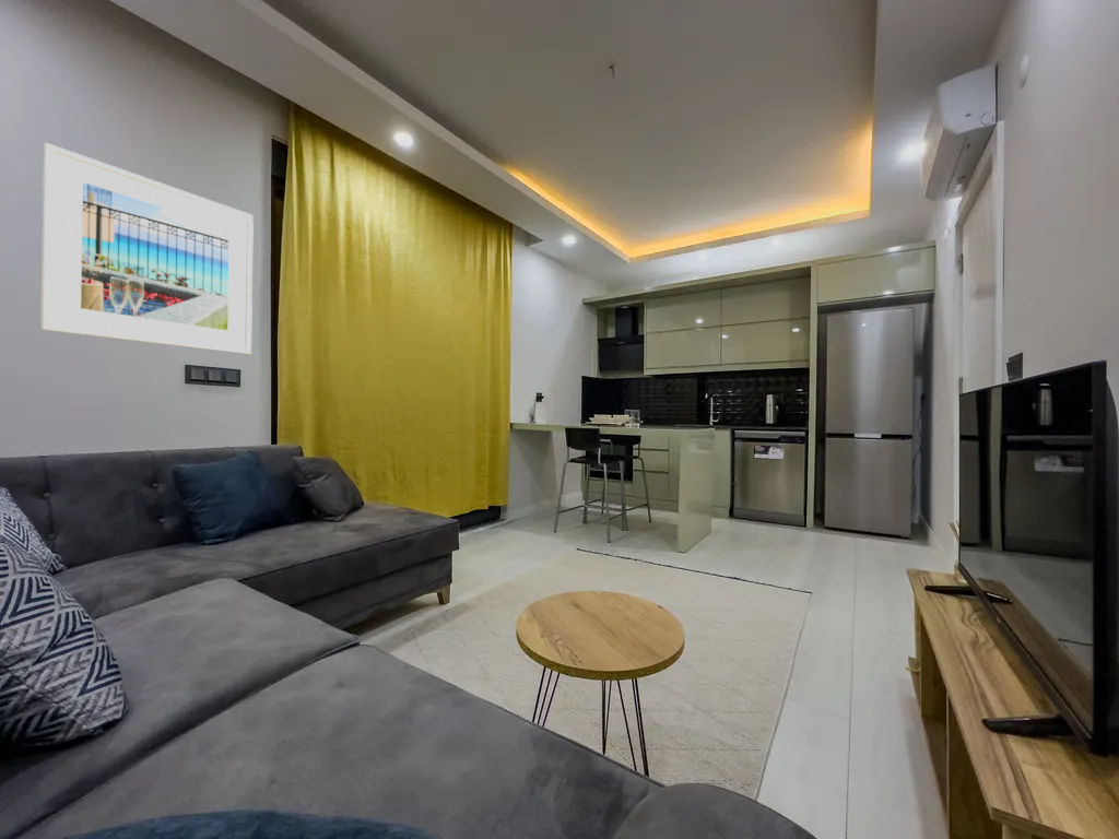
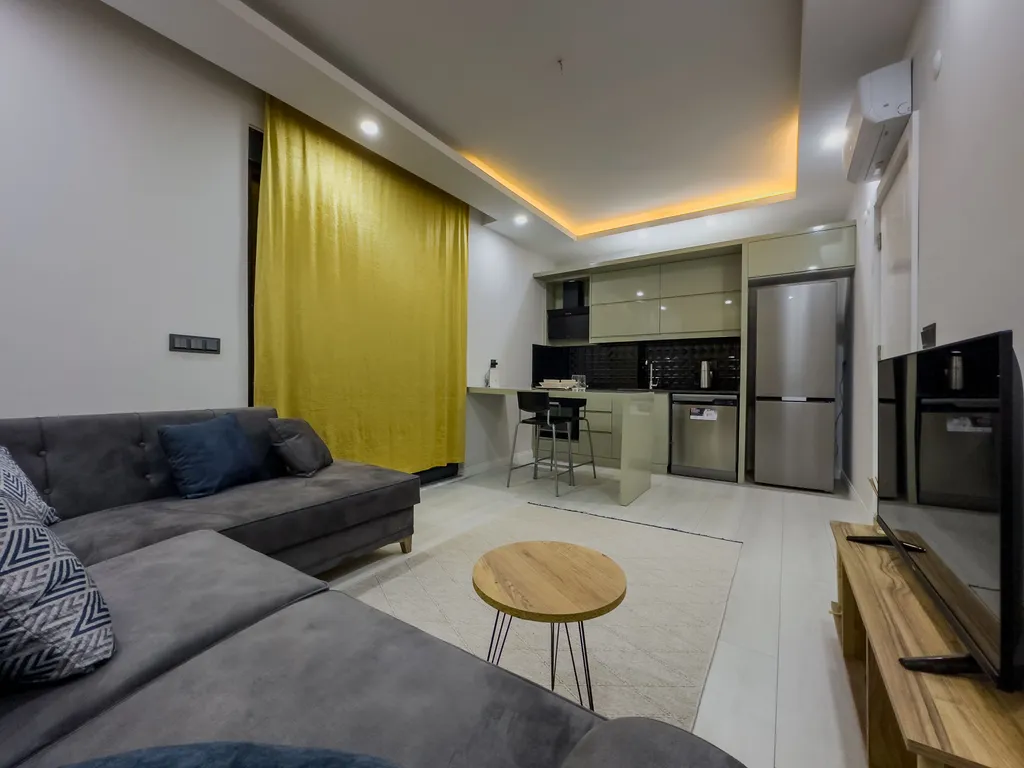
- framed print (162, 263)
